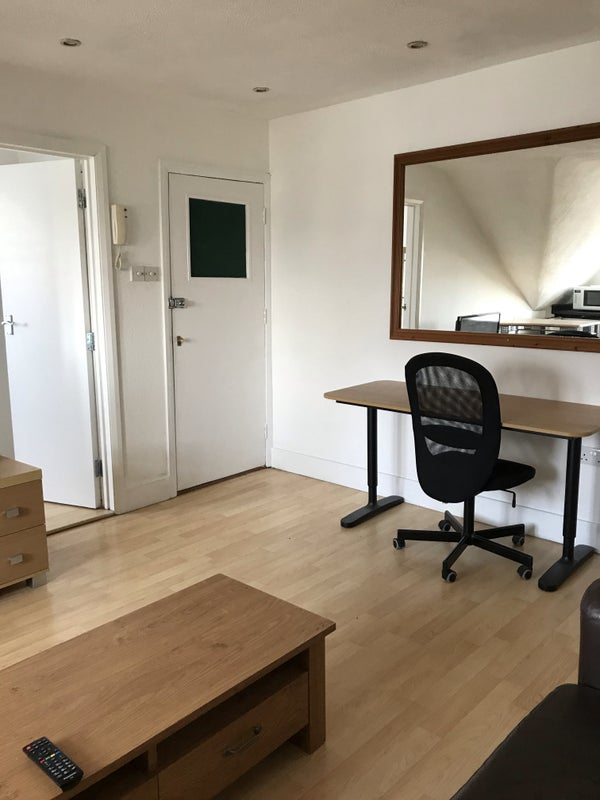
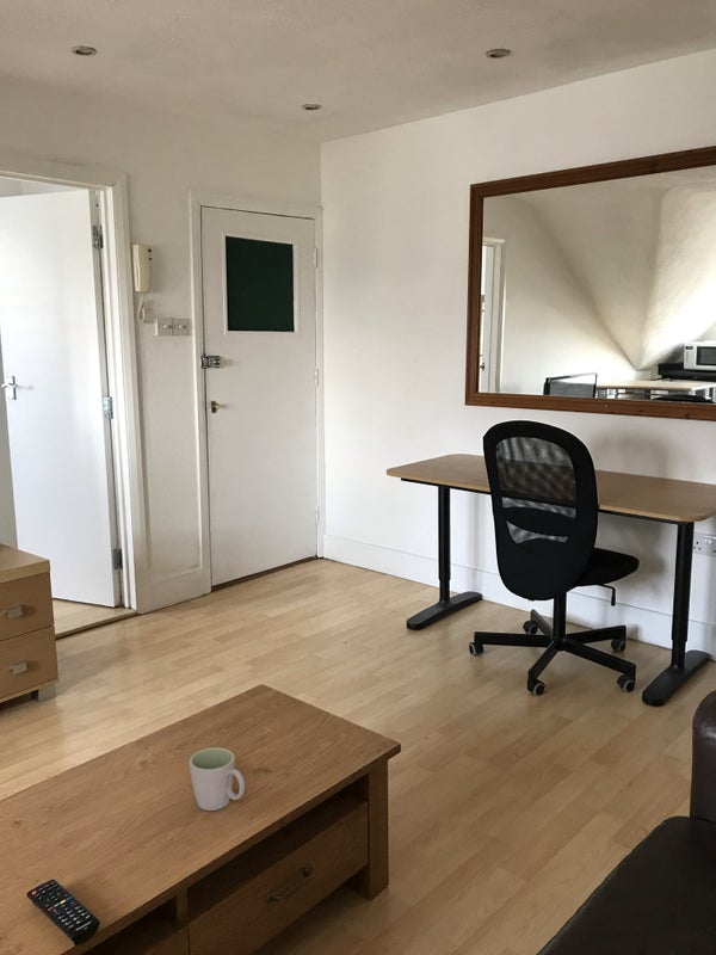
+ mug (218, 782)
